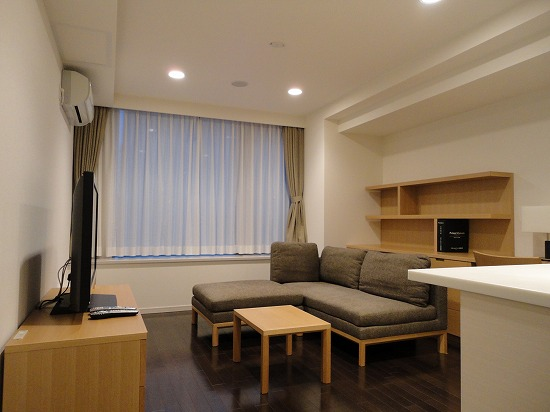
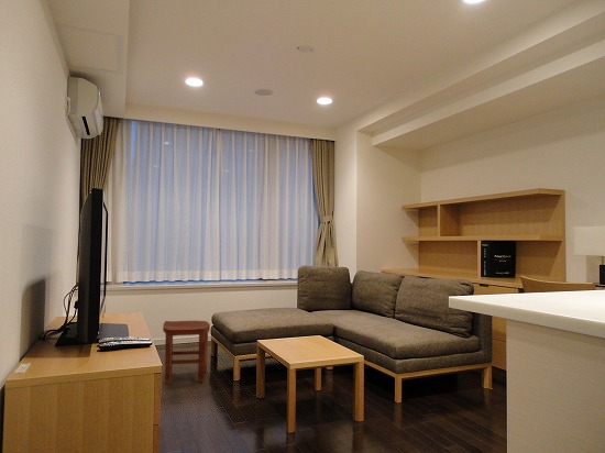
+ stool (186, 351)
